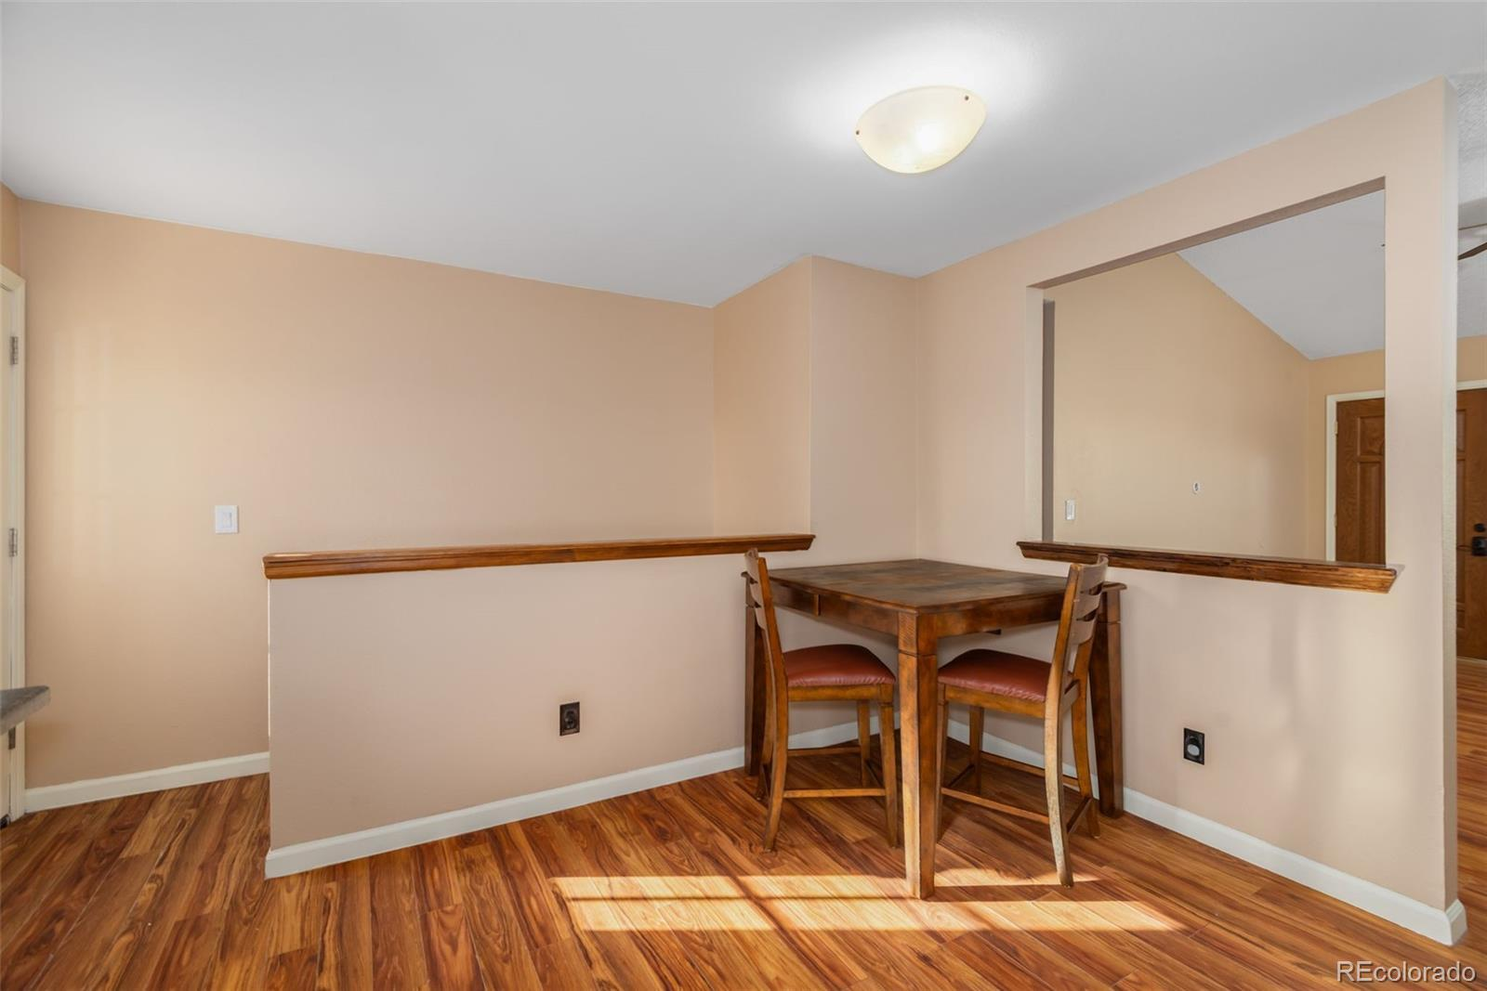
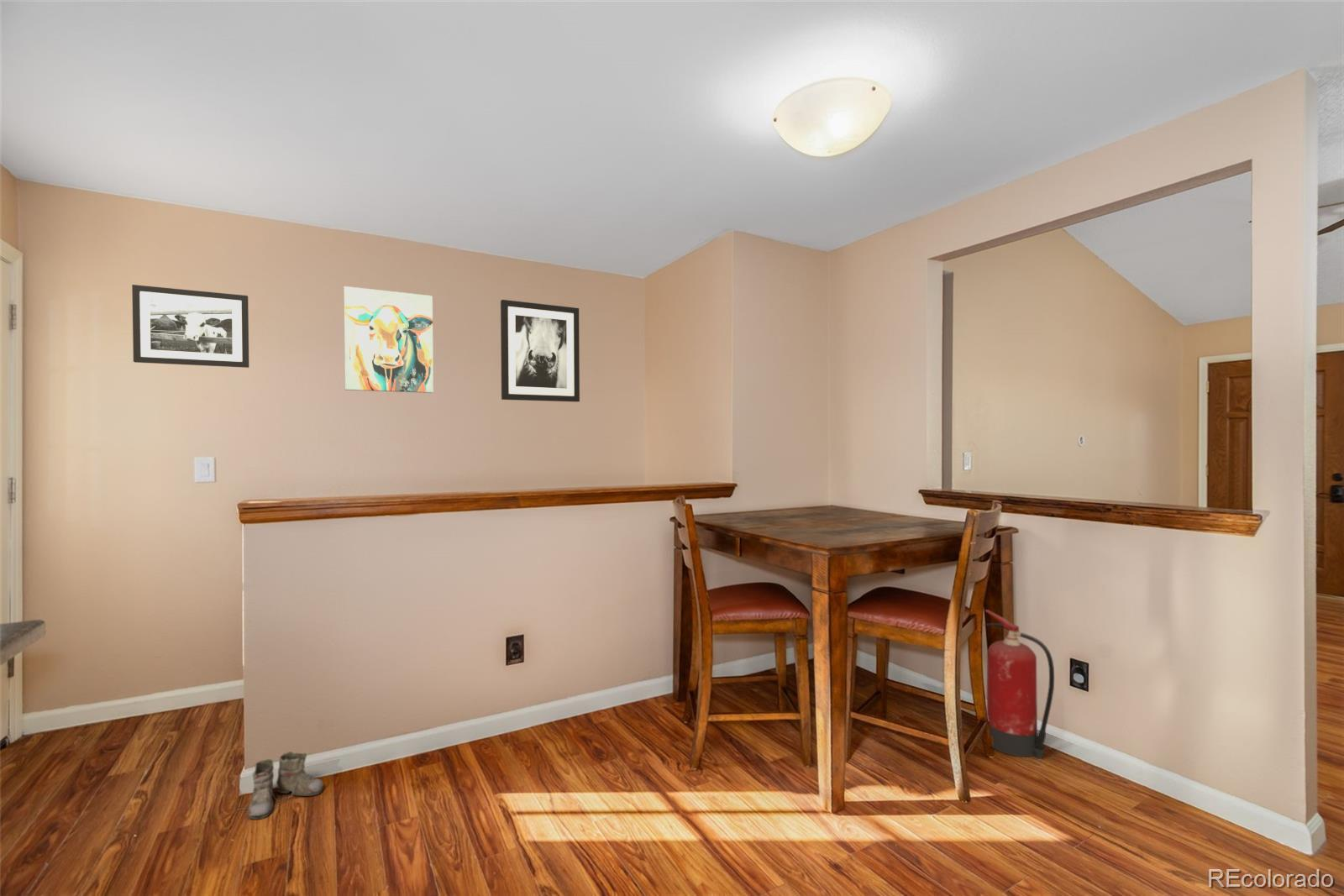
+ wall art (541, 352)
+ boots (279, 781)
+ fire extinguisher (1017, 683)
+ wall art (390, 341)
+ picture frame (192, 327)
